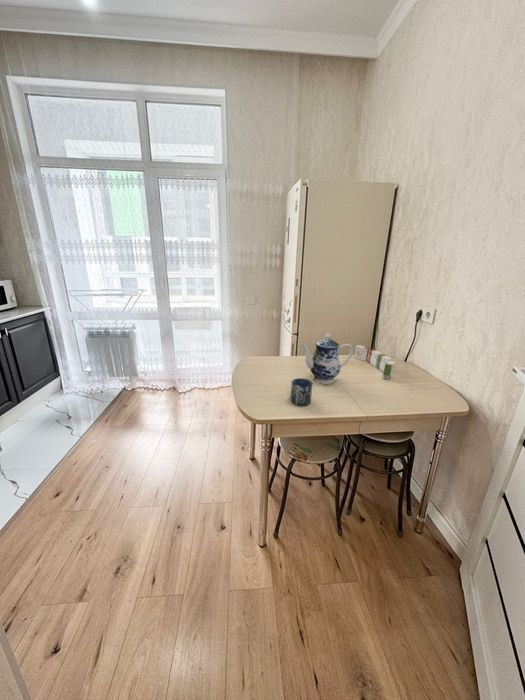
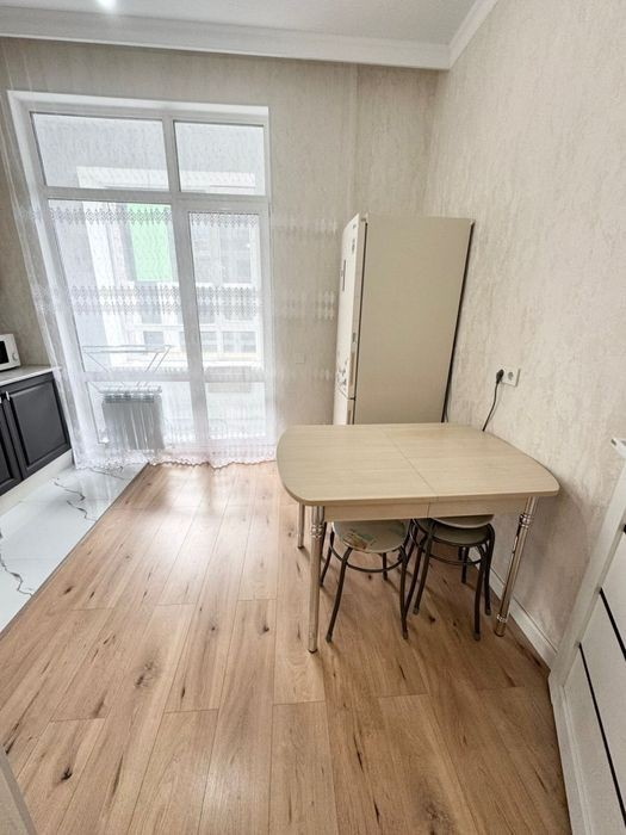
- cup (300, 390)
- teapot (325, 357)
- tea box (374, 360)
